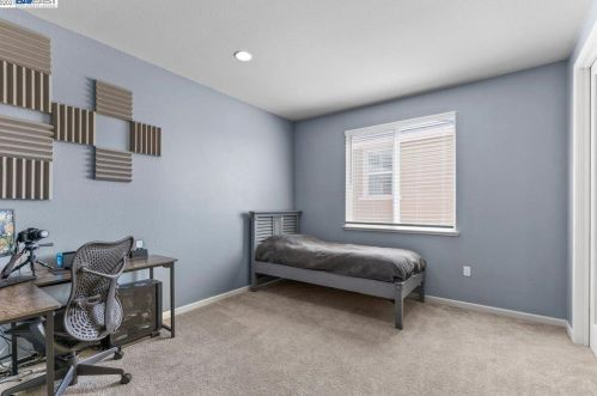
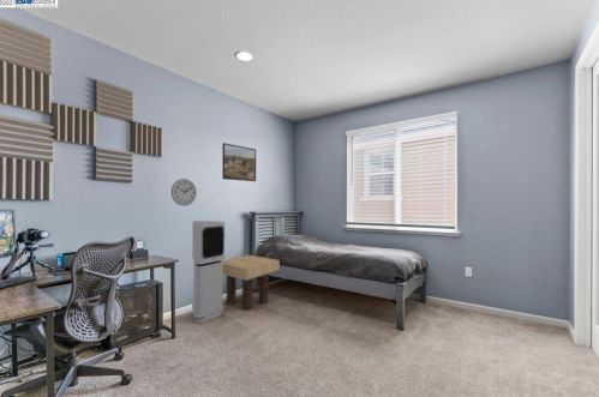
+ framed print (240, 163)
+ air purifier (203, 267)
+ wall clock (184, 192)
+ side table (247, 281)
